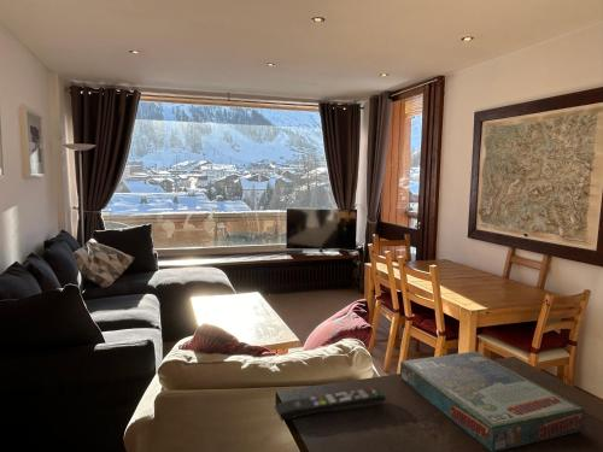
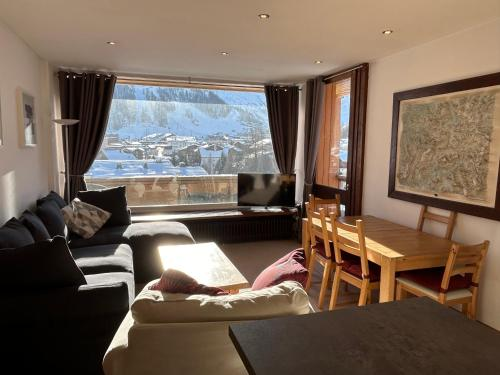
- remote control (330, 403)
- board game (482, 392)
